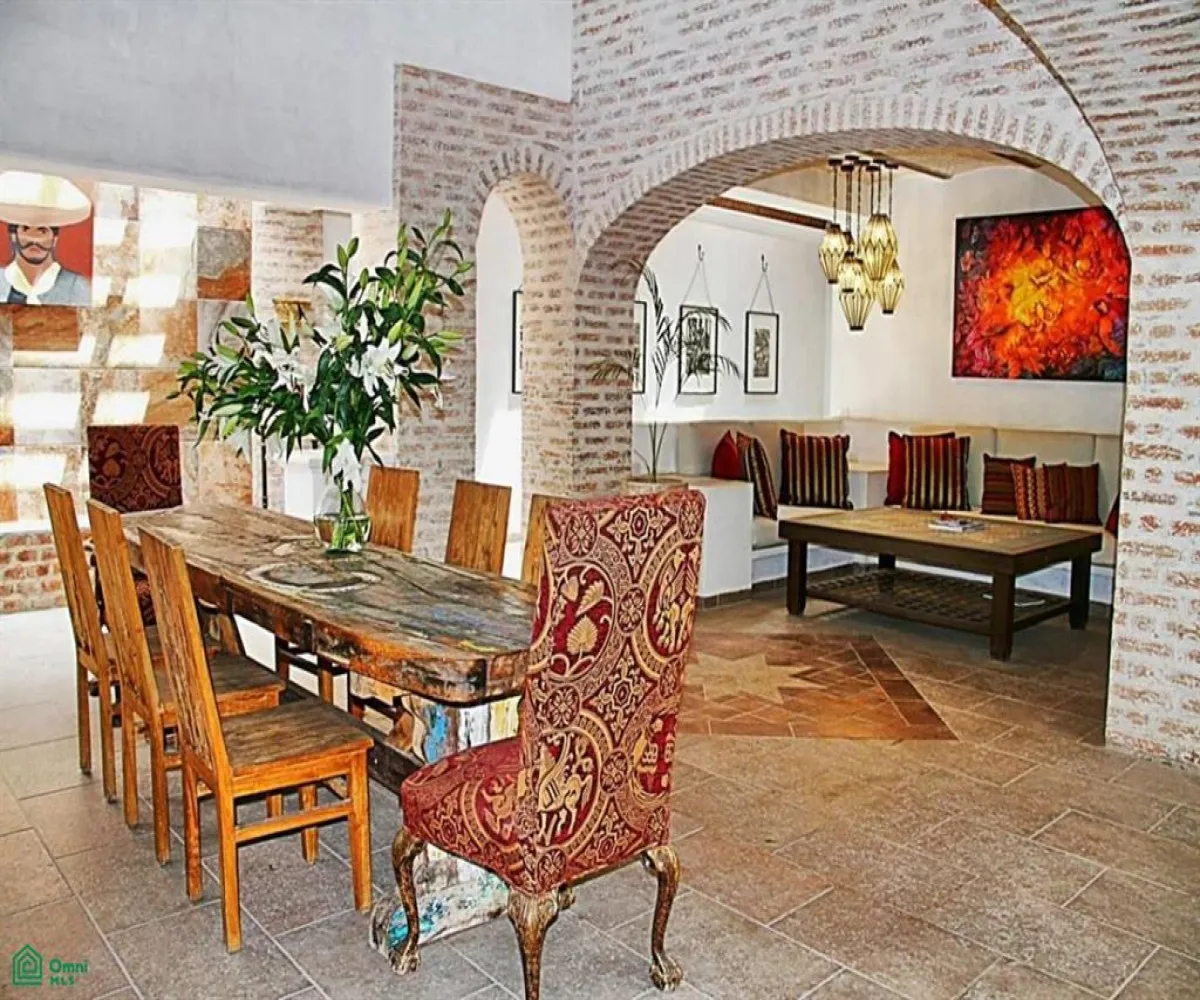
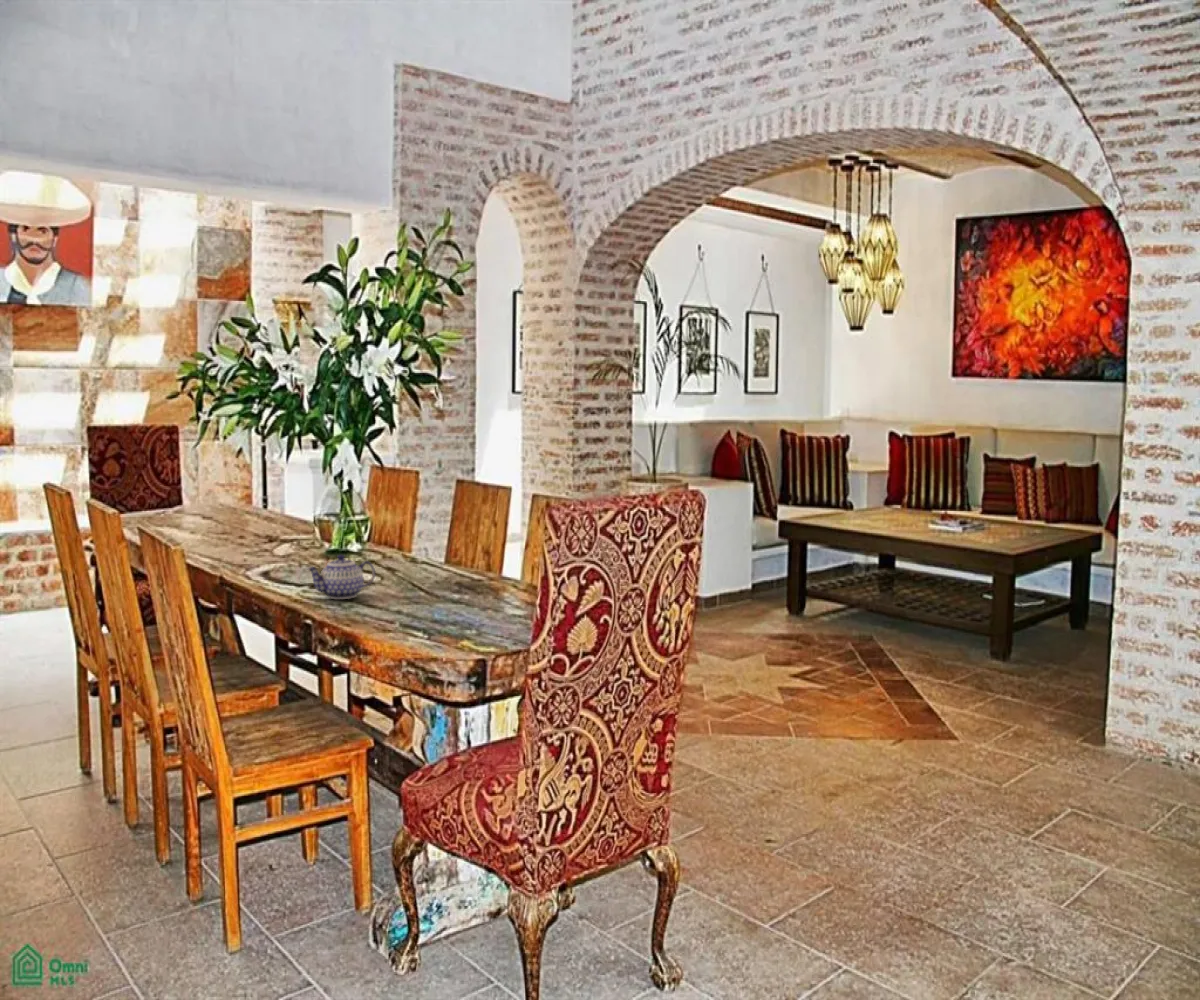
+ teapot (341, 575)
